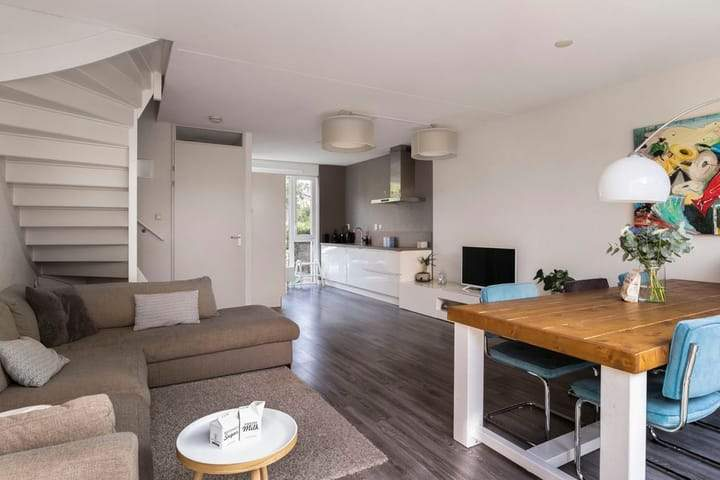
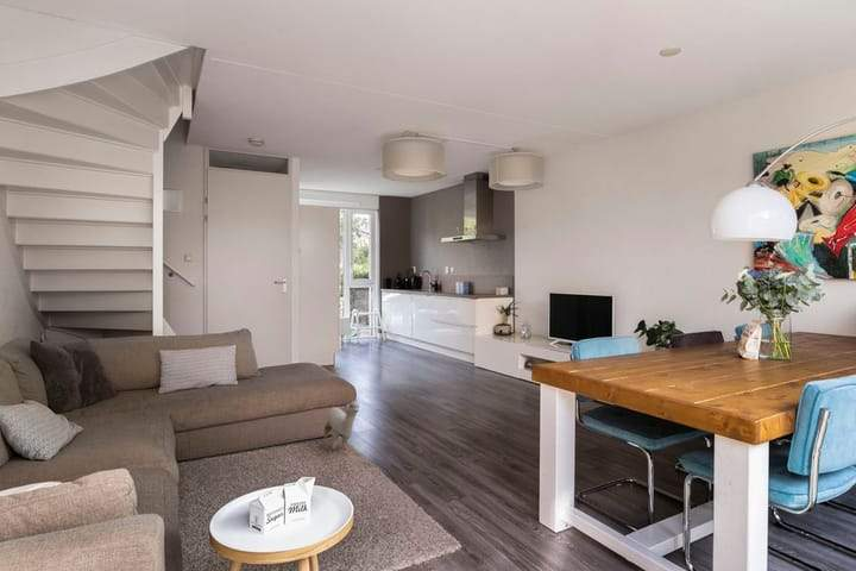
+ plush toy (340, 420)
